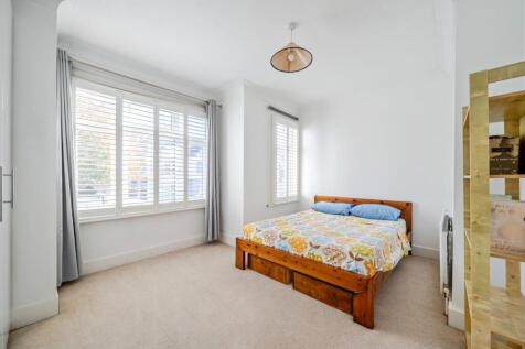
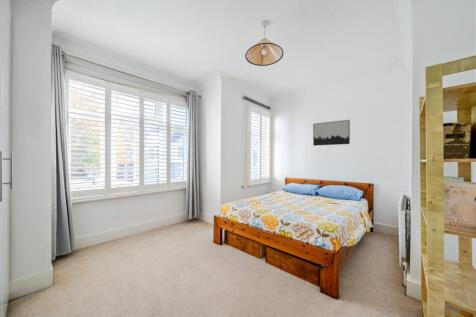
+ wall art (330, 133)
